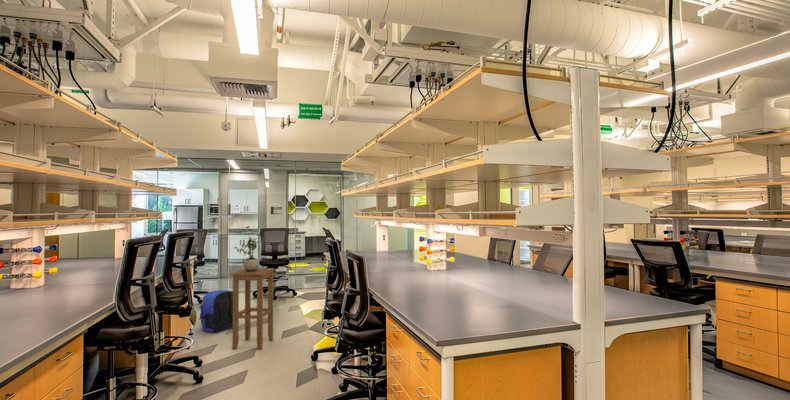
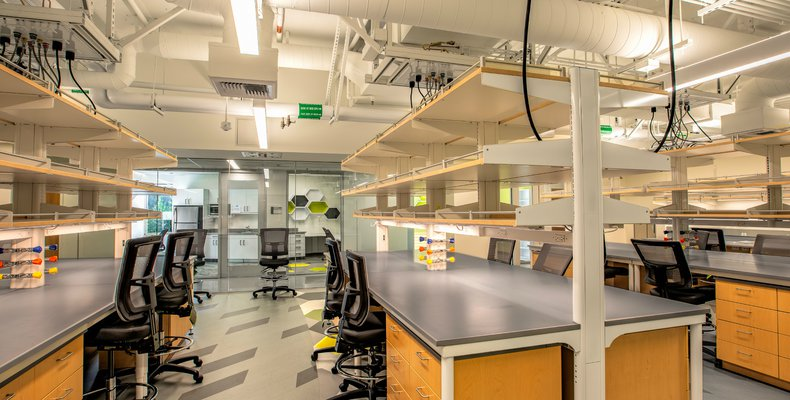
- backpack (216, 309)
- stool (253, 308)
- potted plant (248, 253)
